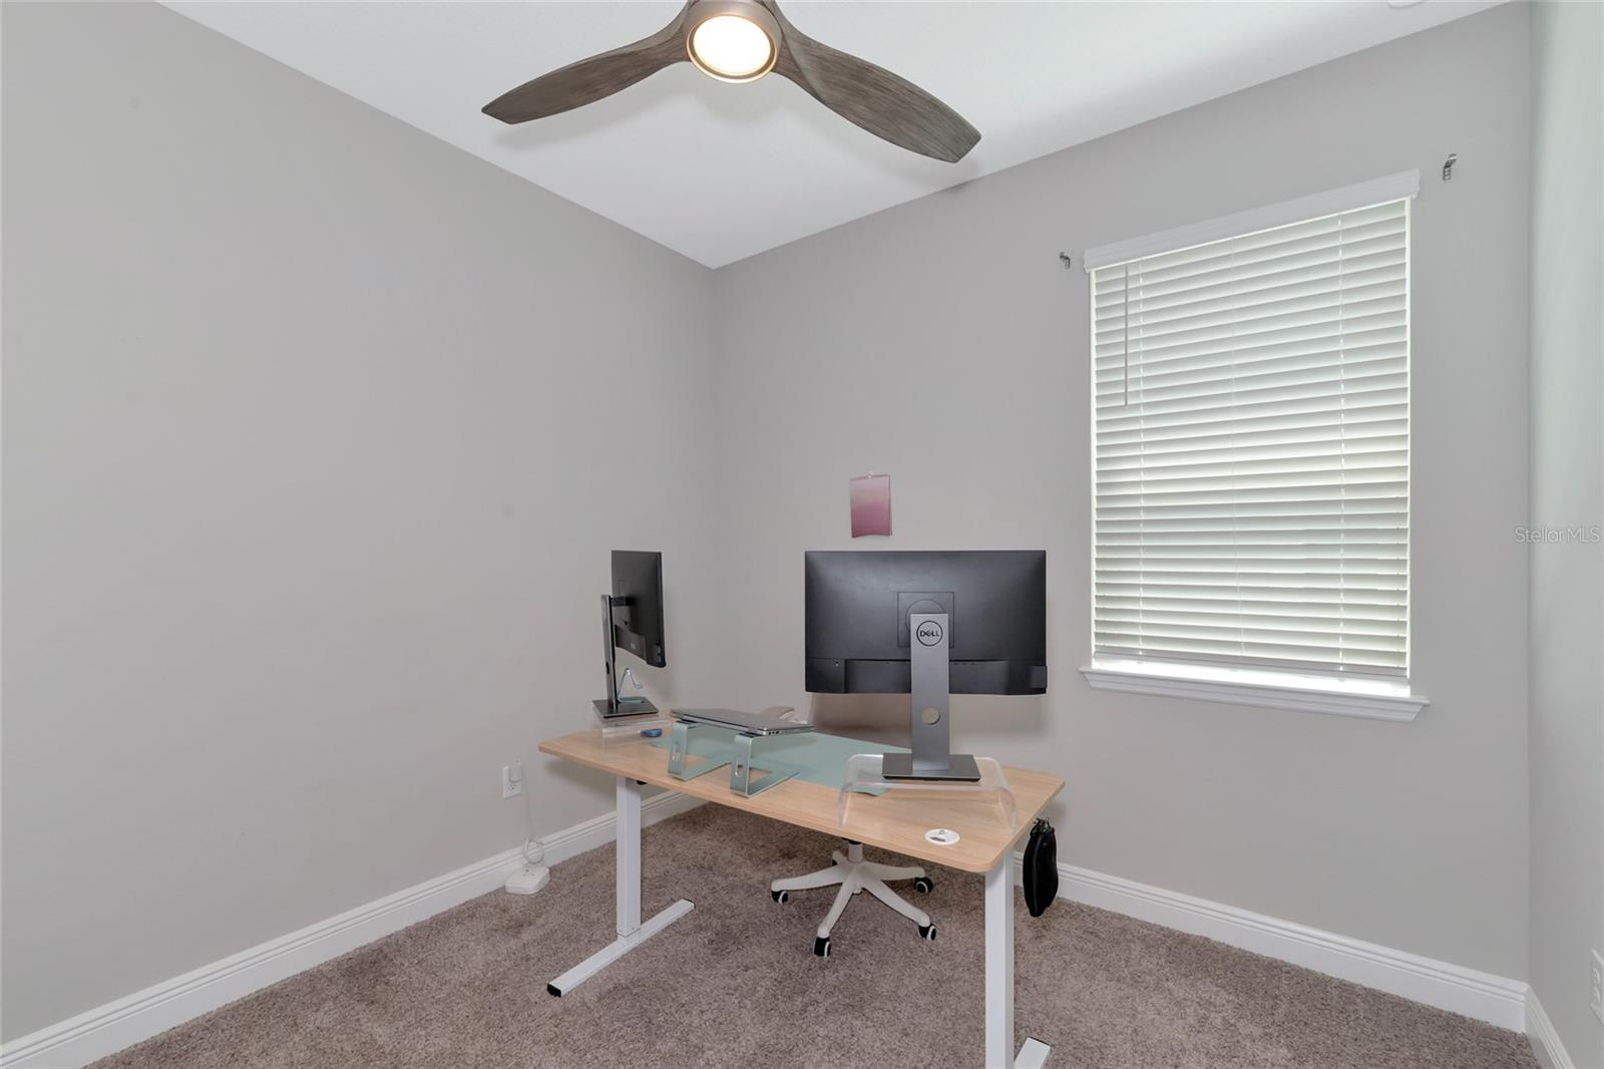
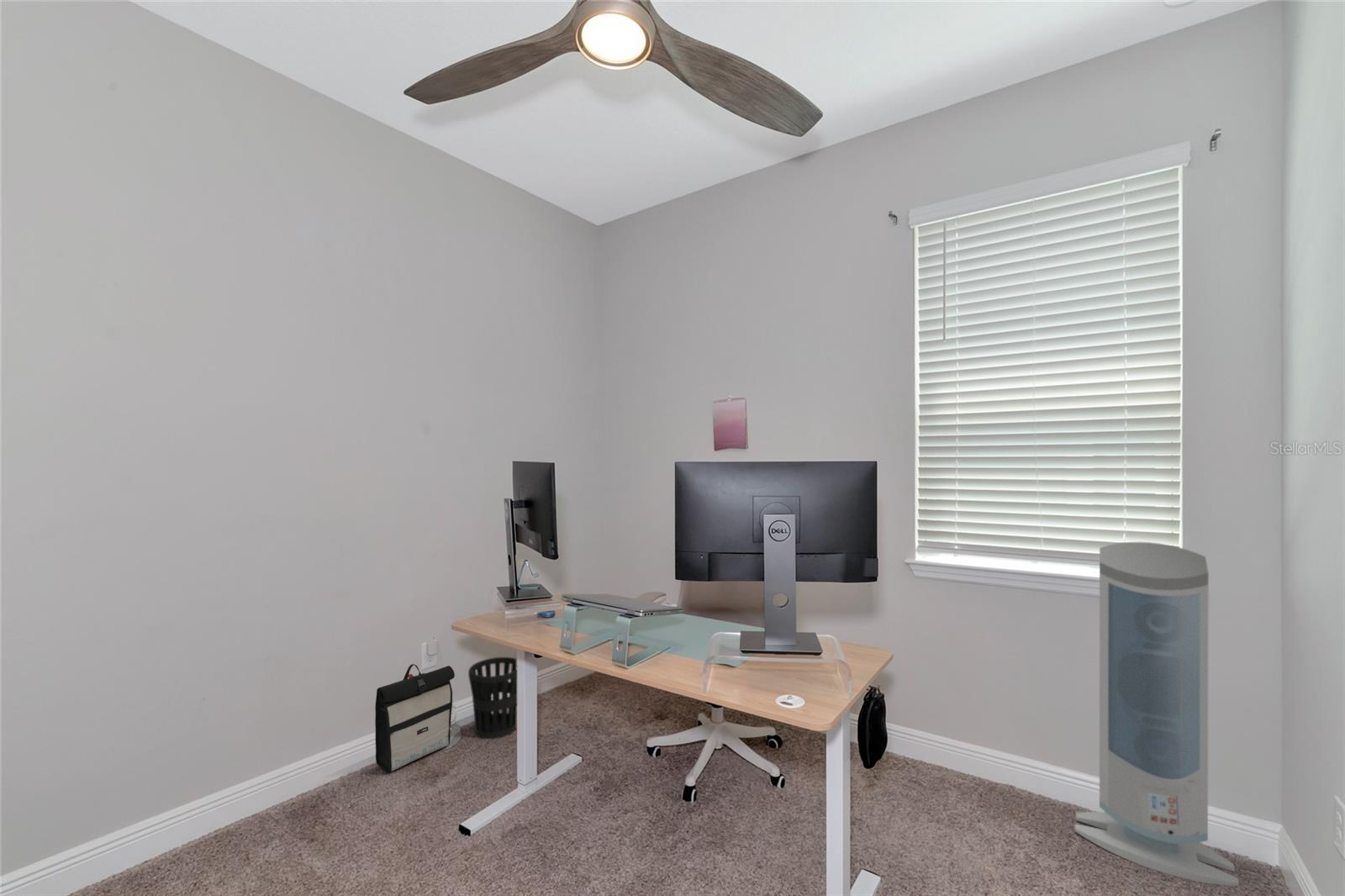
+ wastebasket (496, 697)
+ backpack (414, 710)
+ air purifier (1150, 697)
